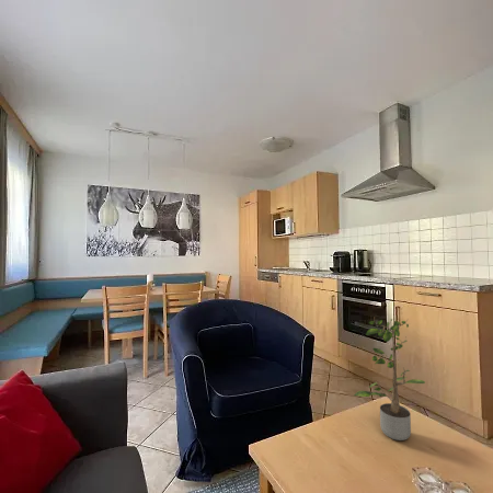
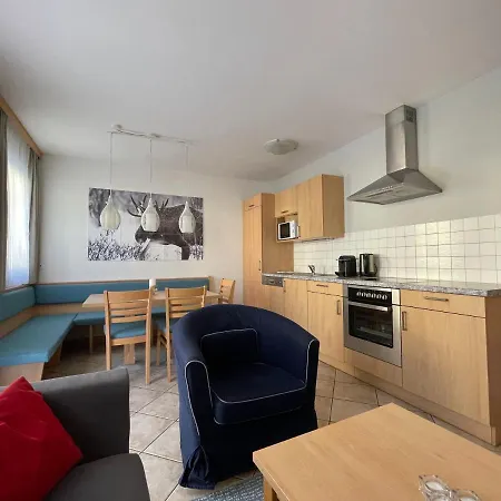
- potted plant (389, 367)
